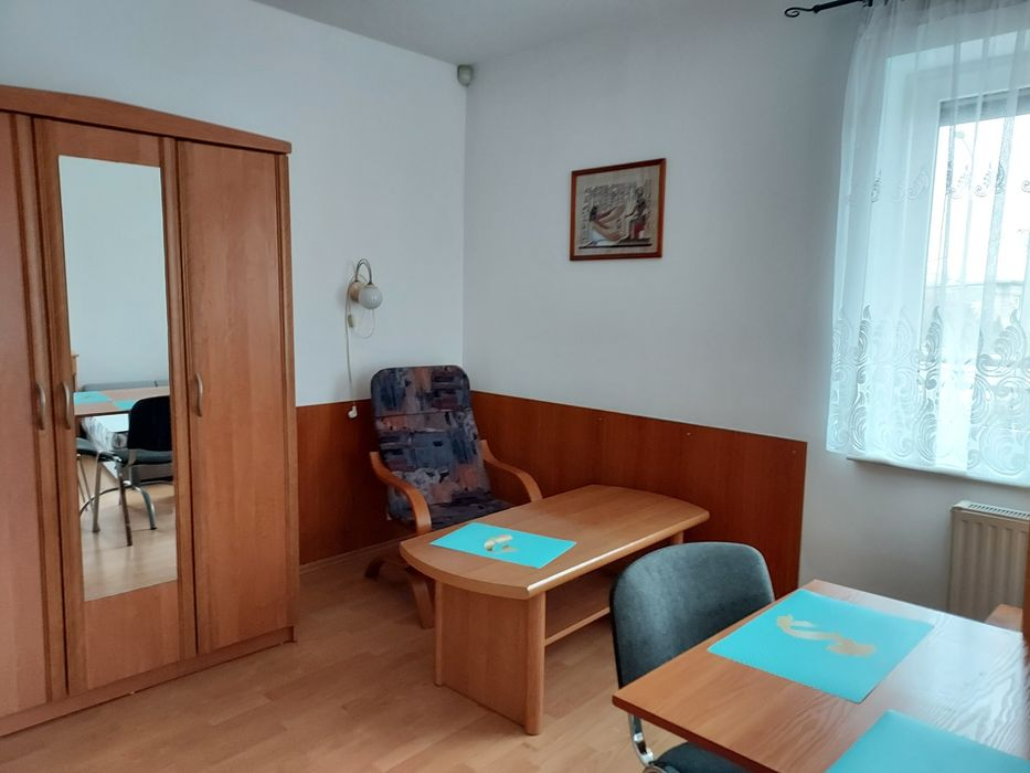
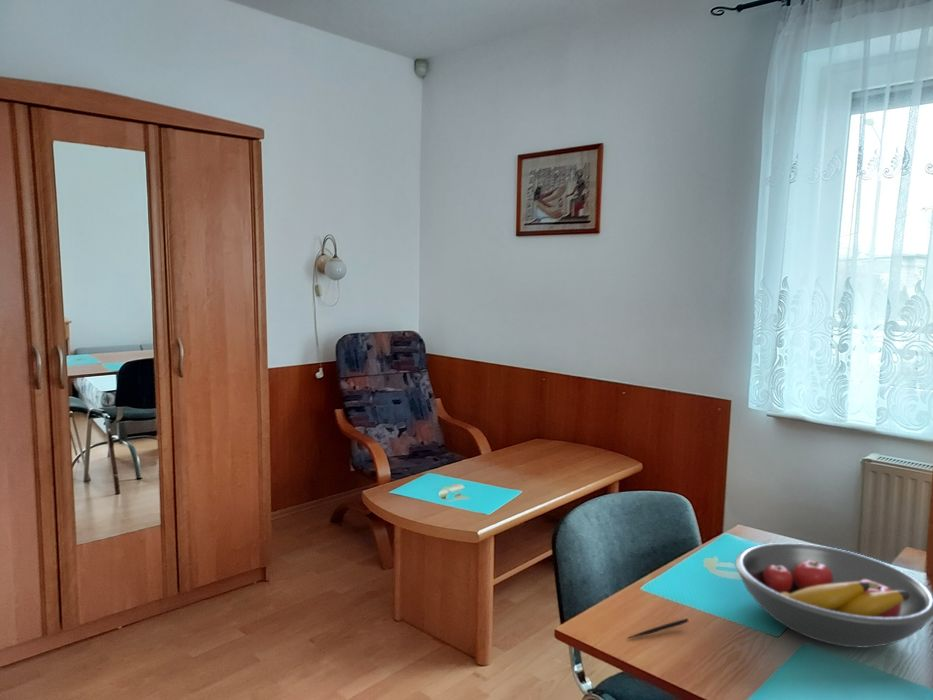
+ pen (657, 628)
+ fruit bowl (829, 594)
